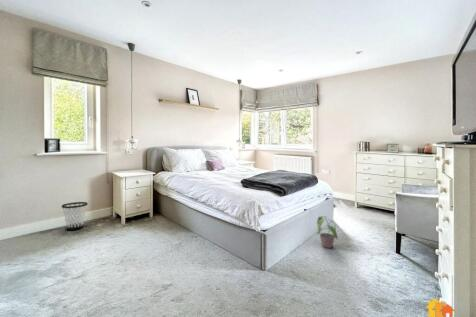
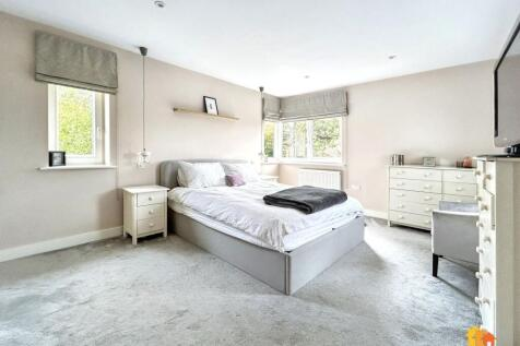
- wastebasket (74, 216)
- potted plant (326, 233)
